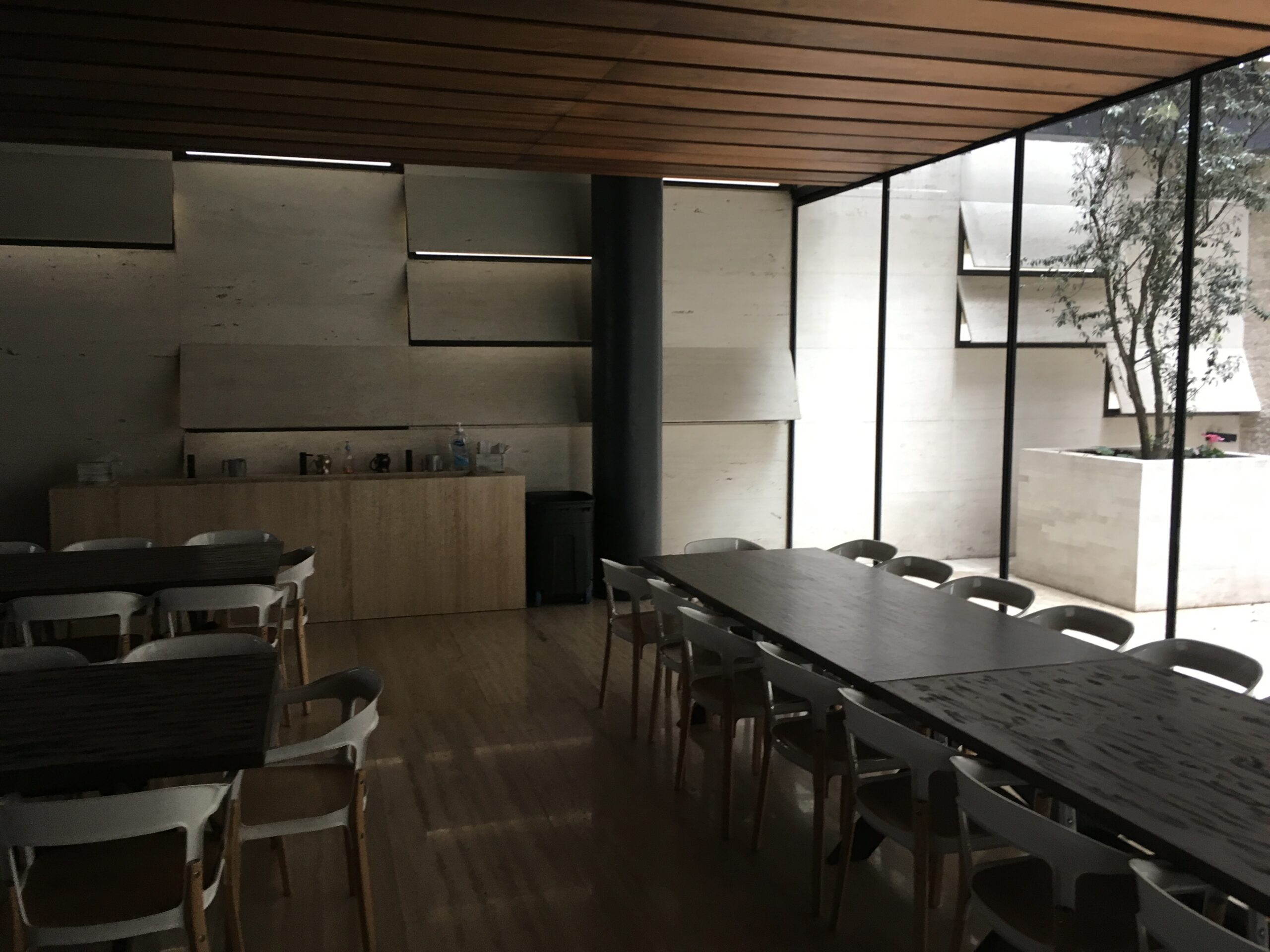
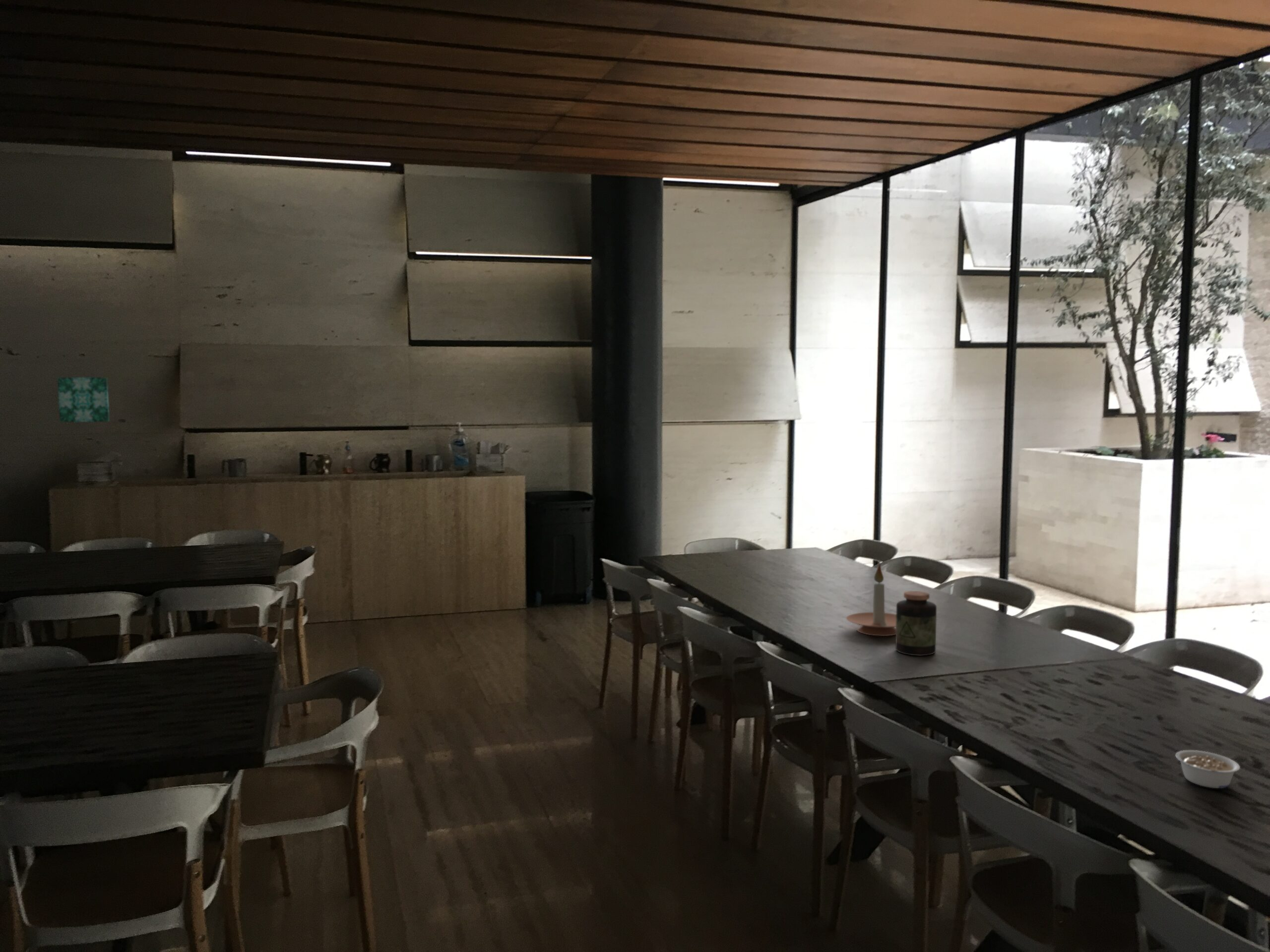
+ wall art (83, 400)
+ legume (1208, 770)
+ jar (916, 622)
+ candle holder (879, 597)
